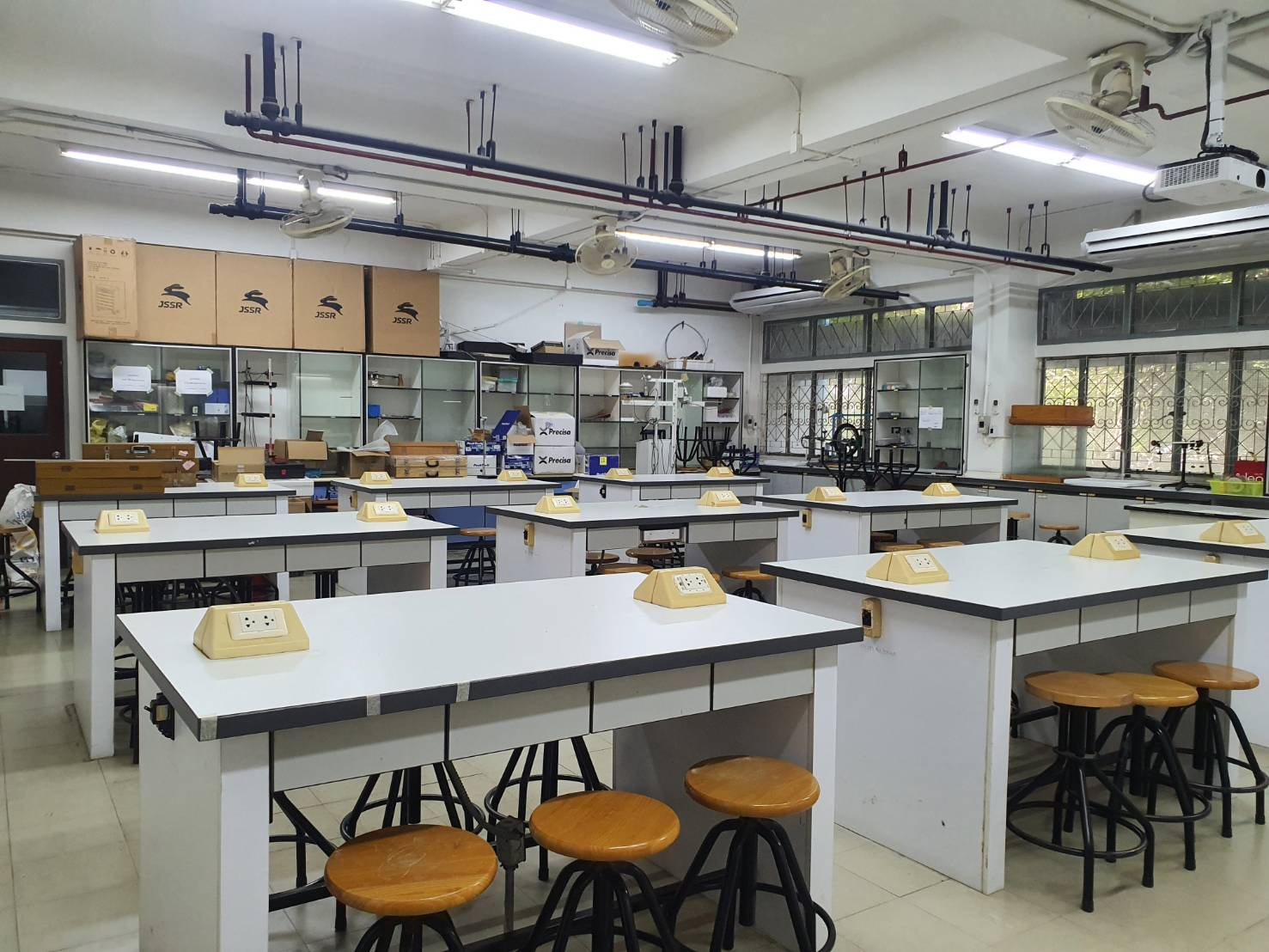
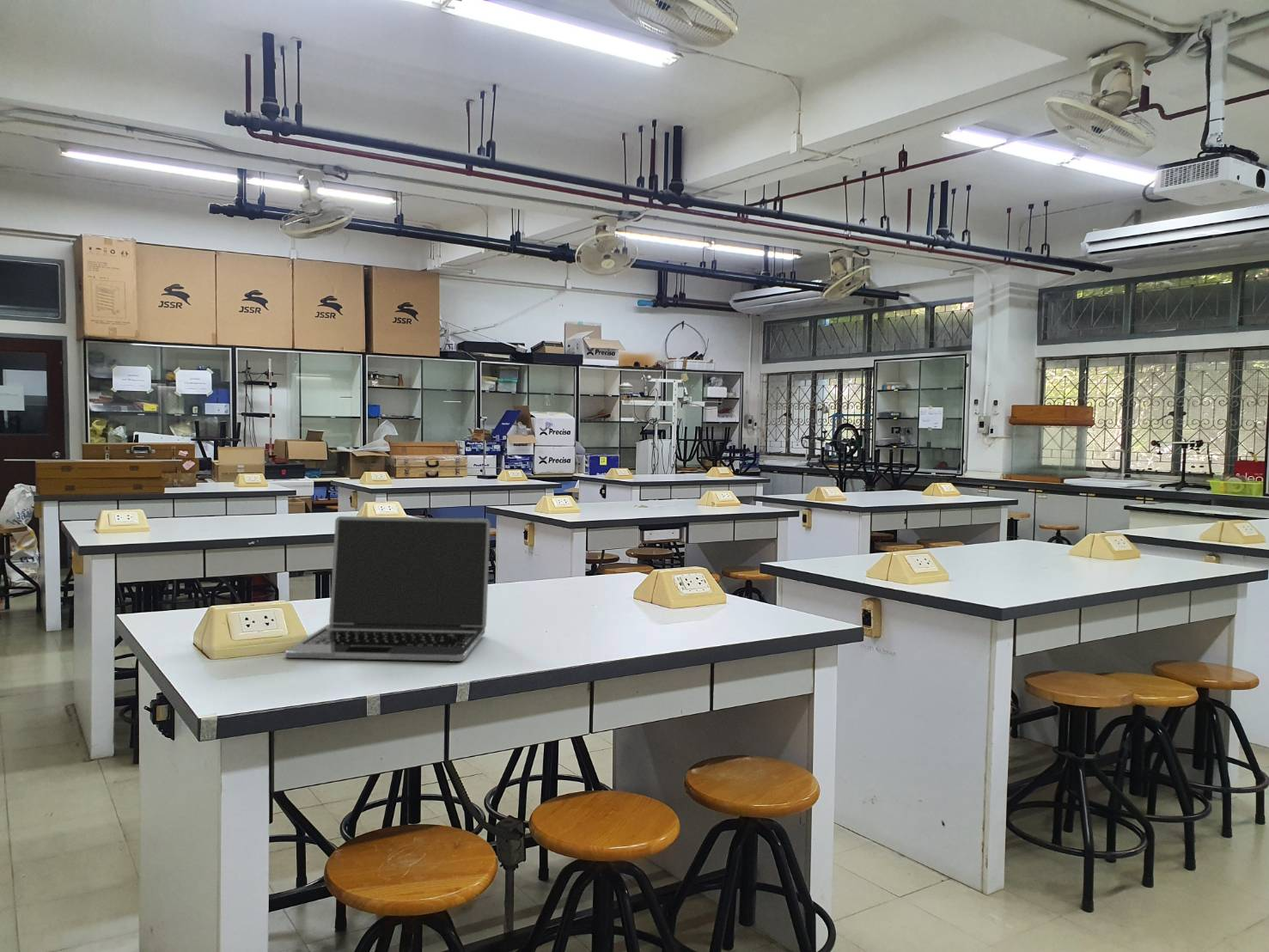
+ laptop (394, 583)
